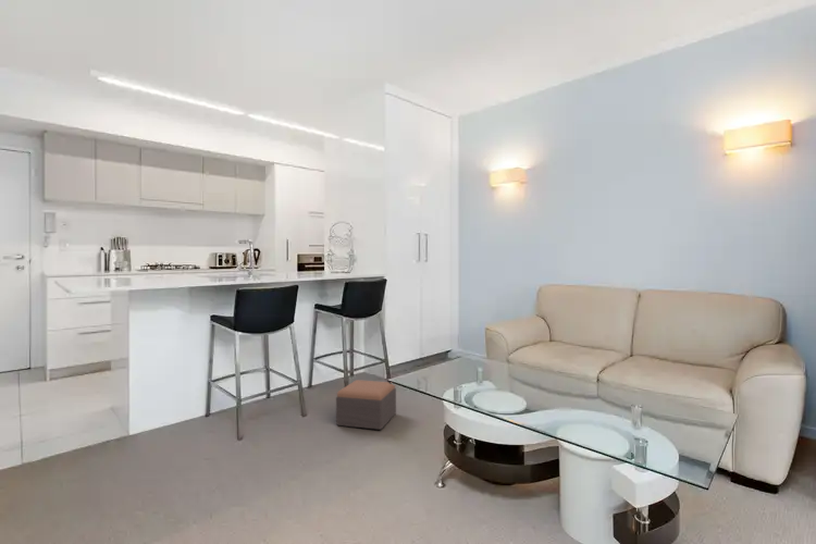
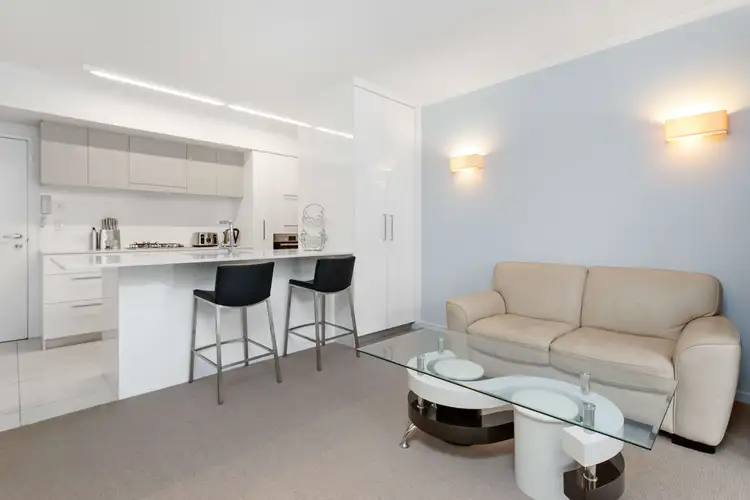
- footstool (367, 401)
